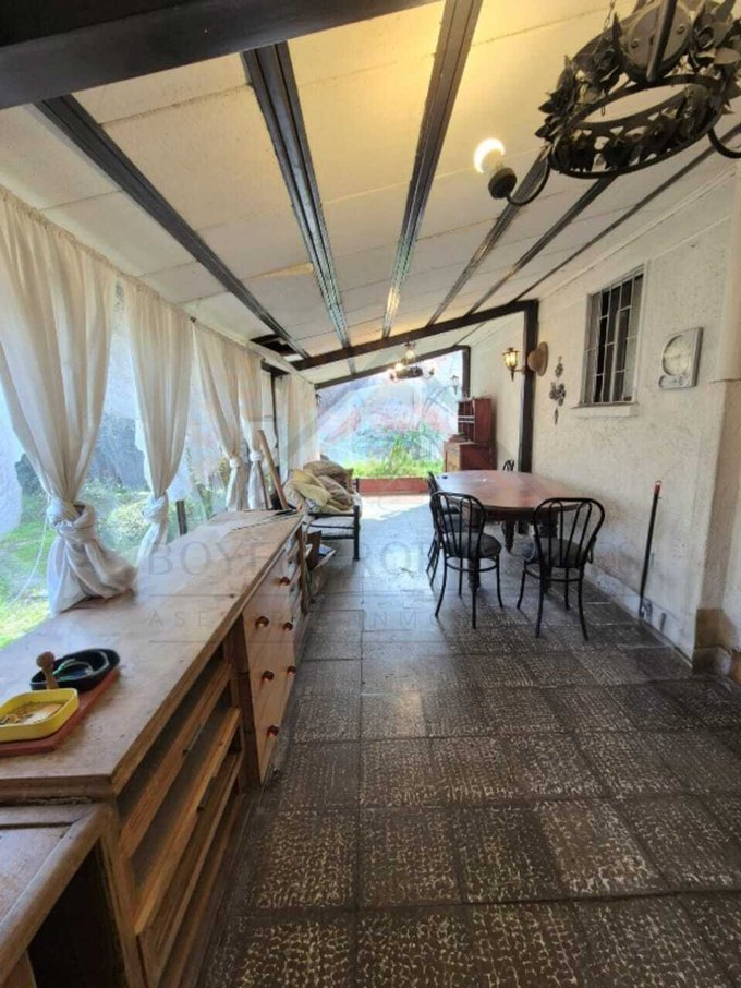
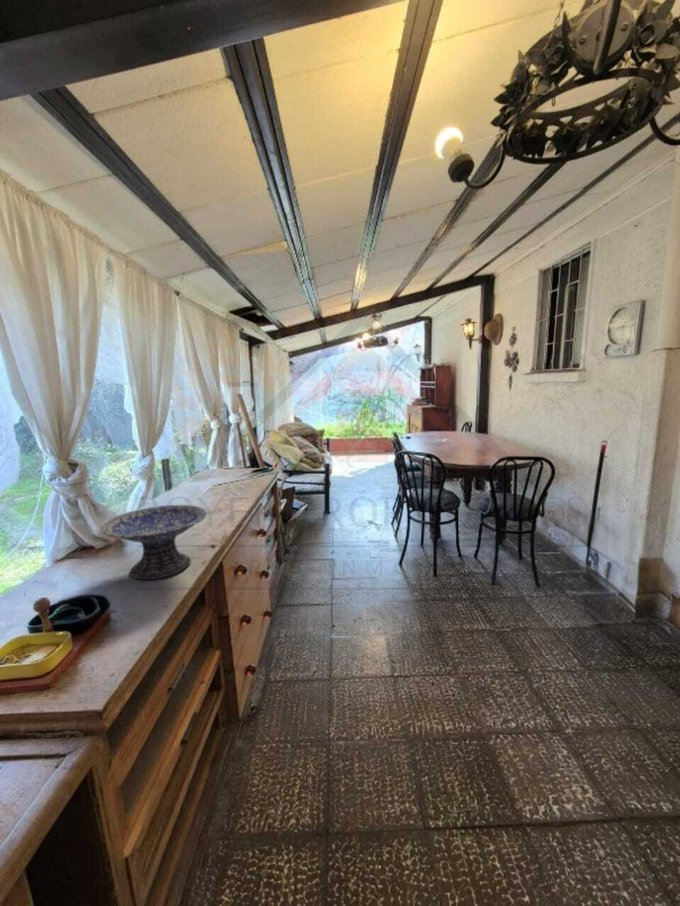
+ decorative bowl (158, 542)
